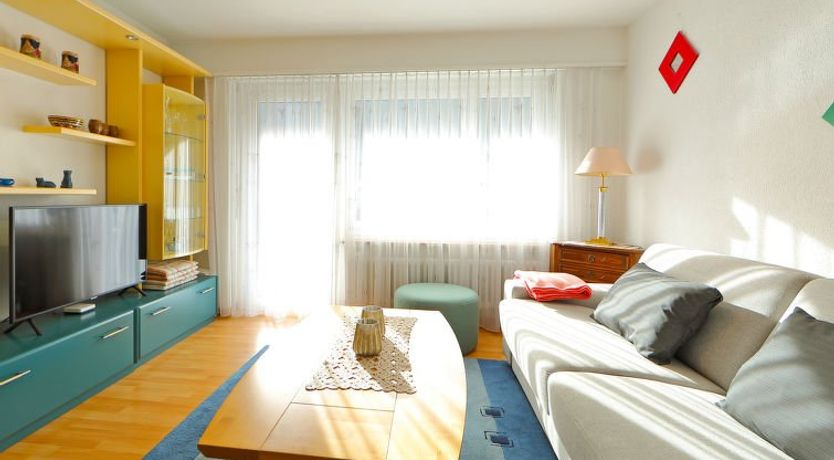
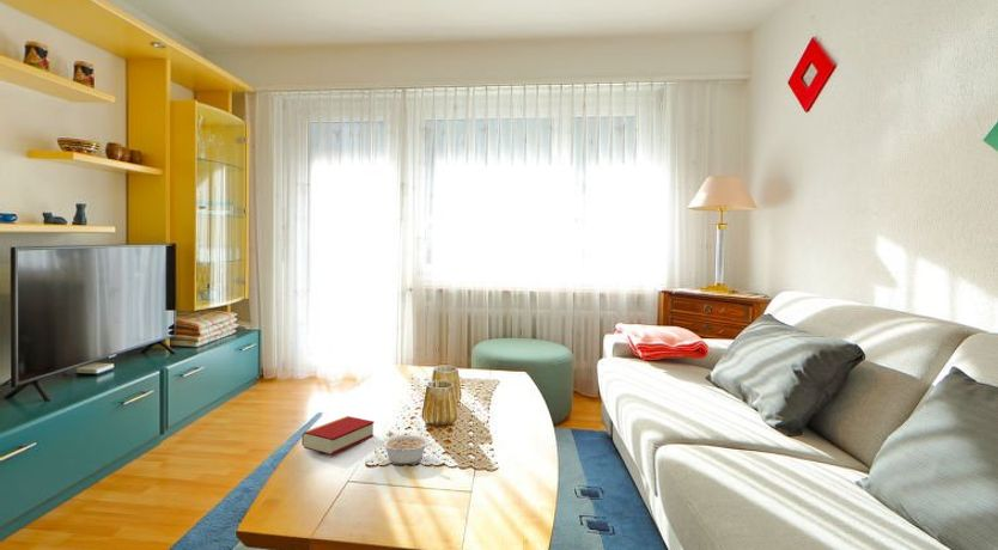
+ book (339, 434)
+ legume (407, 448)
